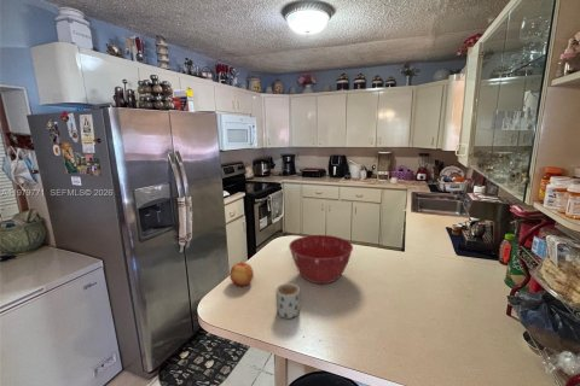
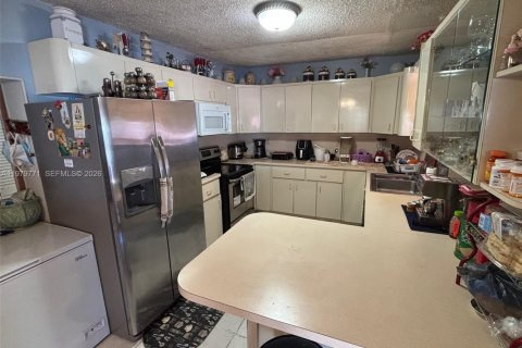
- mug (286, 298)
- apple (240, 273)
- mixing bowl (320, 261)
